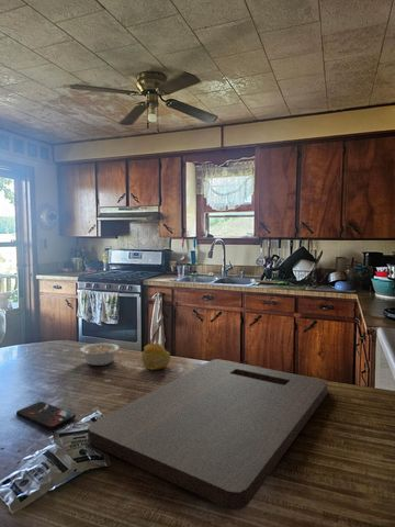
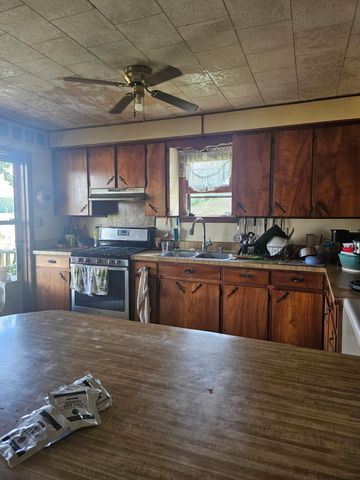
- legume (101, 354)
- cutting board (223, 406)
- fruit (156, 355)
- smartphone (45, 414)
